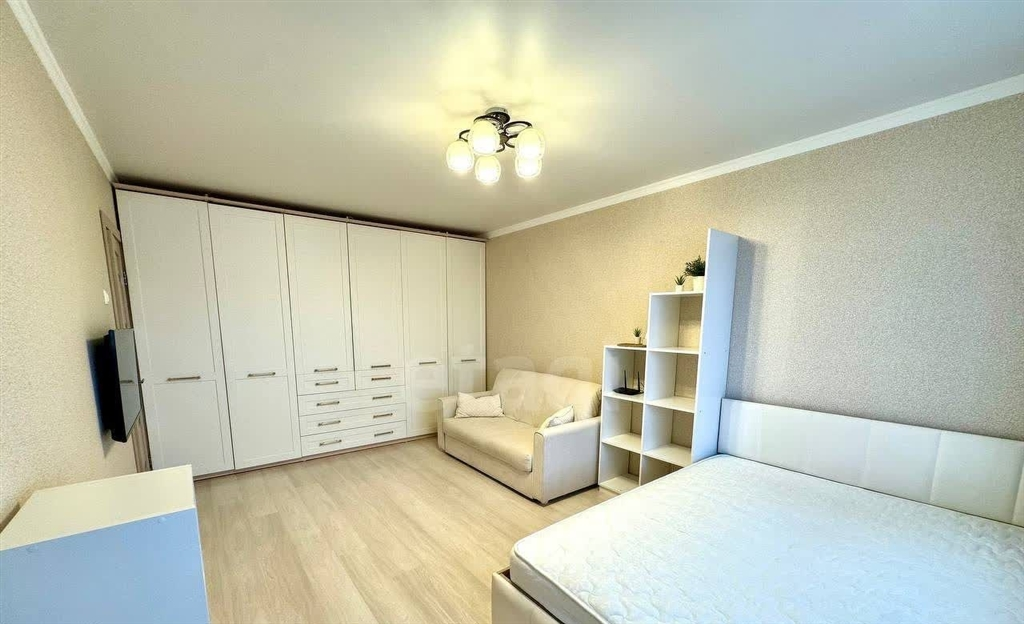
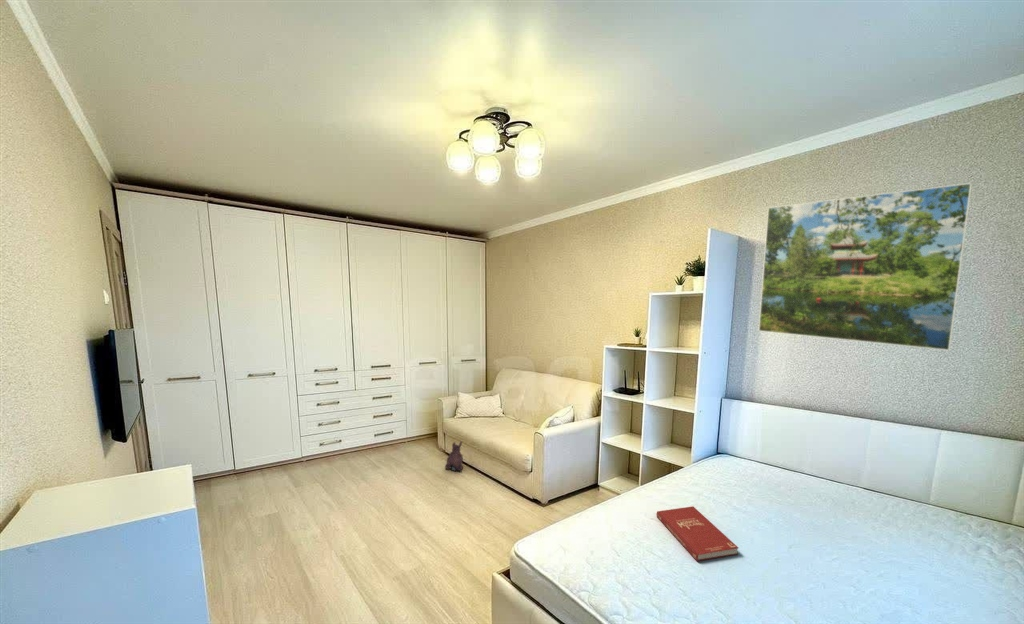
+ book (694, 531)
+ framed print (847, 269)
+ plush toy (457, 456)
